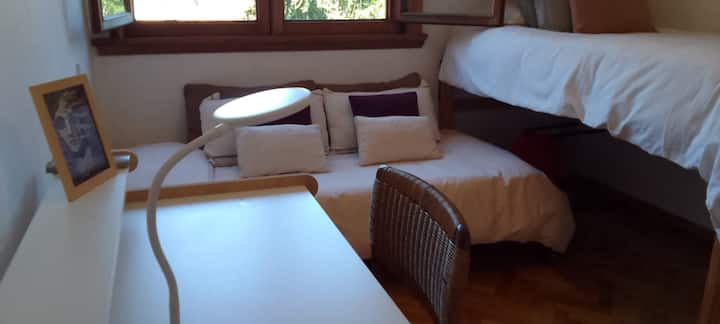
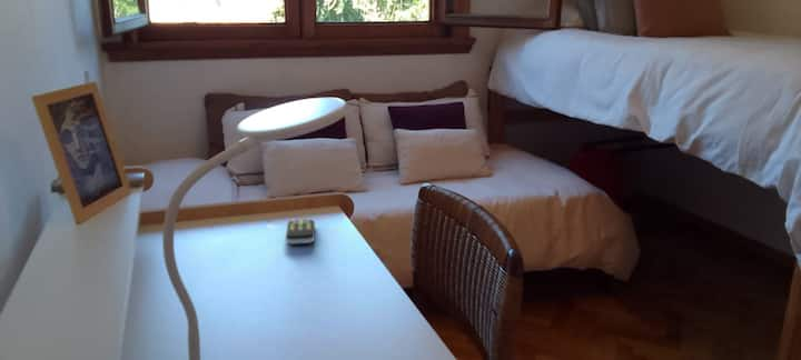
+ remote control (300, 230)
